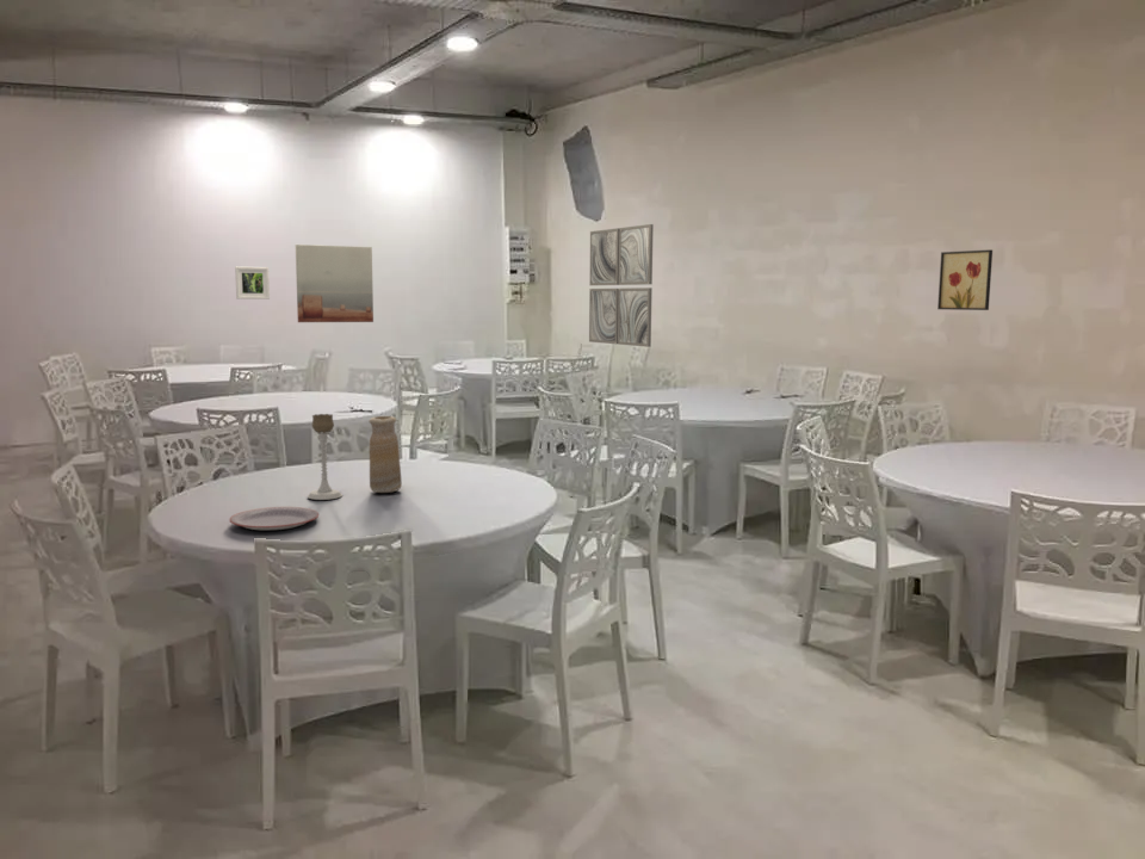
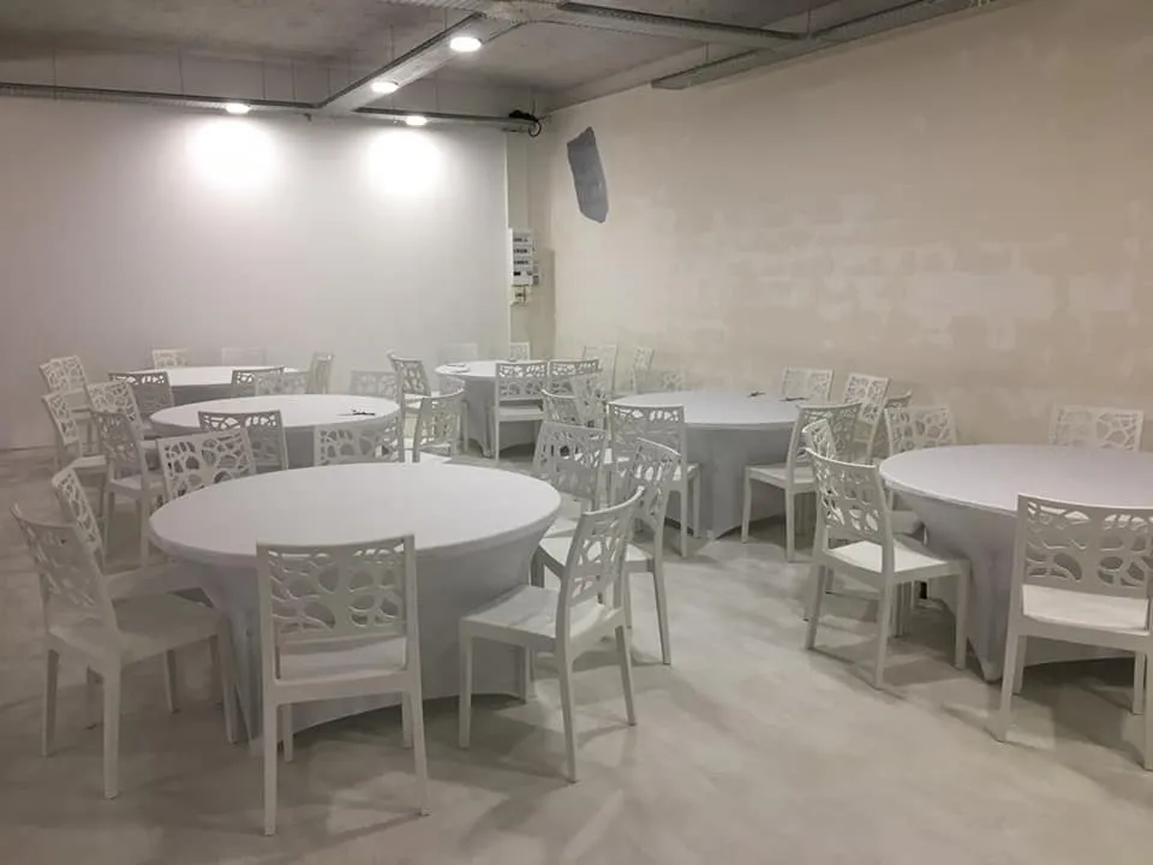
- wall art (619, 284)
- vase (384, 455)
- wall art (335, 284)
- plate (274, 519)
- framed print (252, 283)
- wall art (965, 280)
- candle holder (323, 456)
